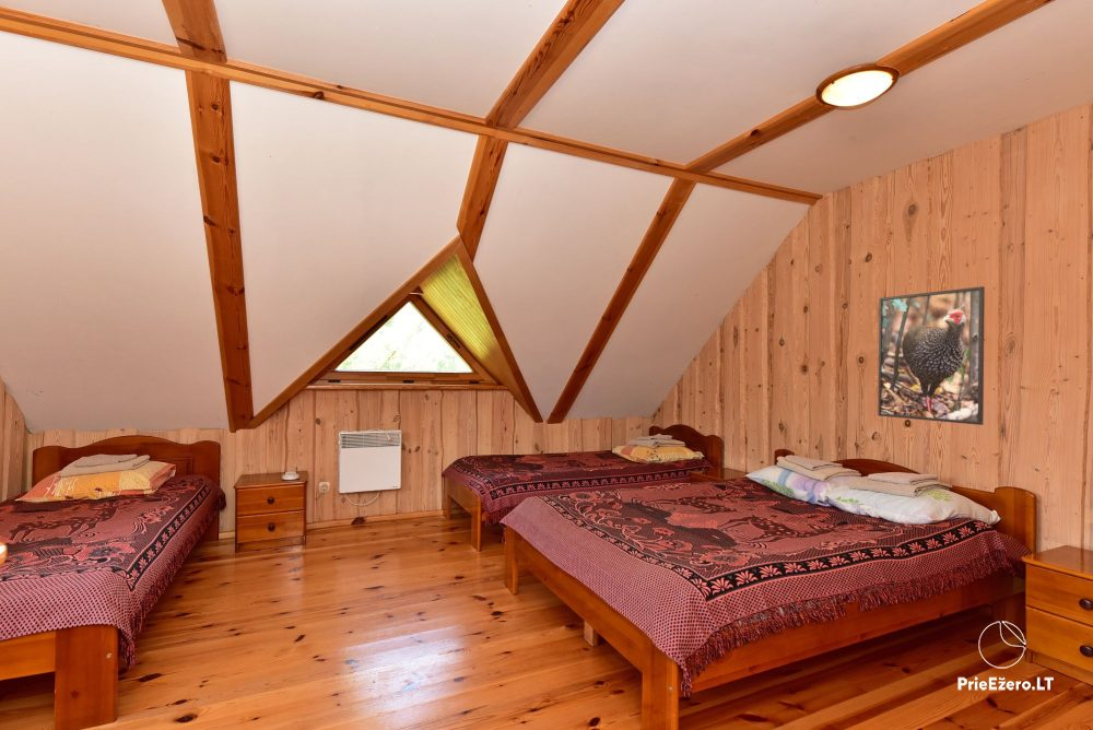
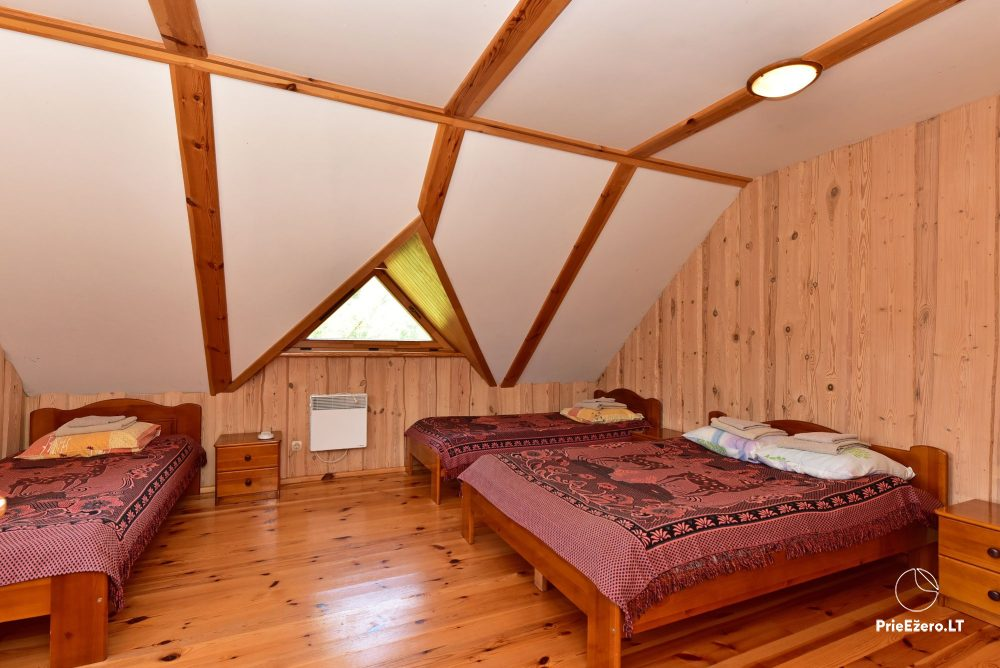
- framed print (927, 356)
